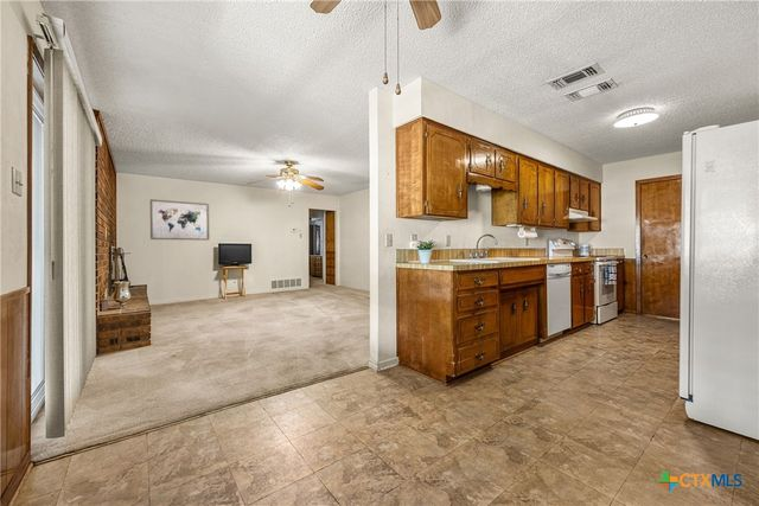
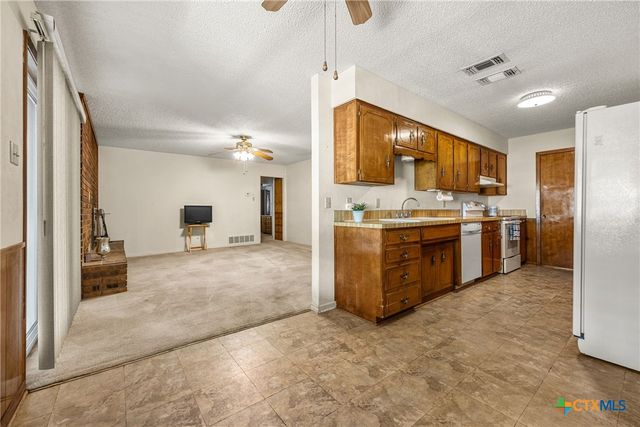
- wall art (180, 220)
